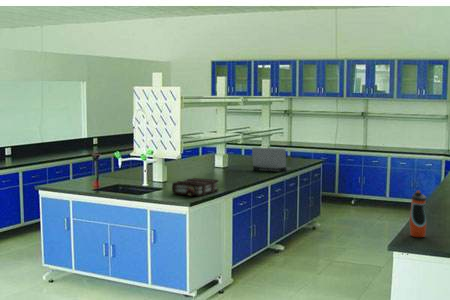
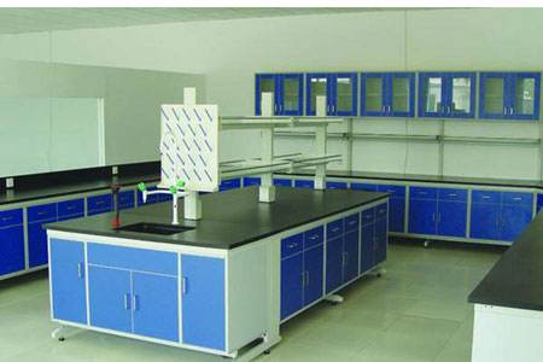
- book (192, 187)
- water bottle (418, 213)
- laptop computer (272, 158)
